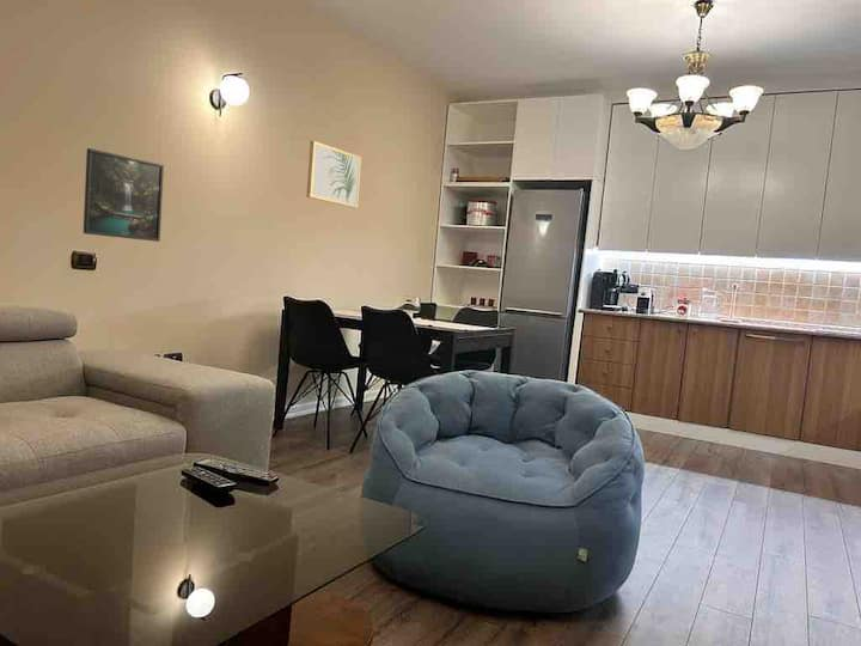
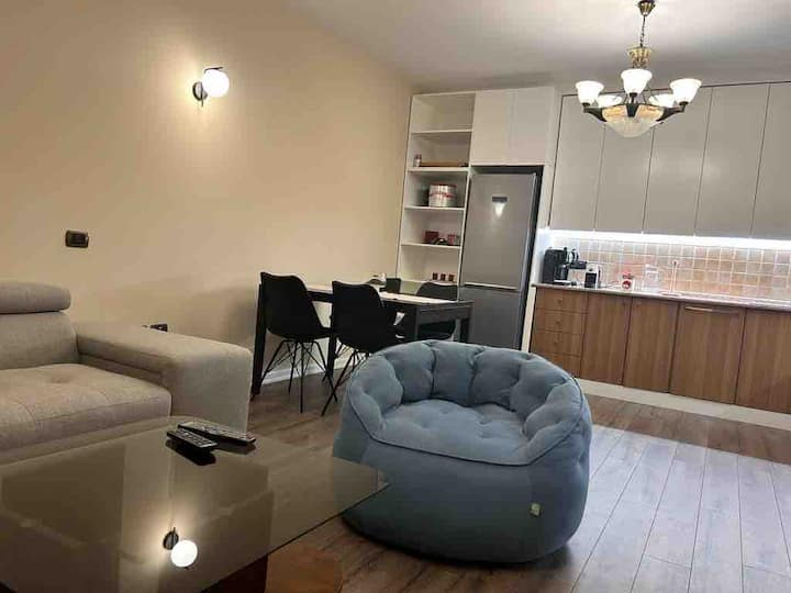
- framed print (124, 197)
- wall art (335, 176)
